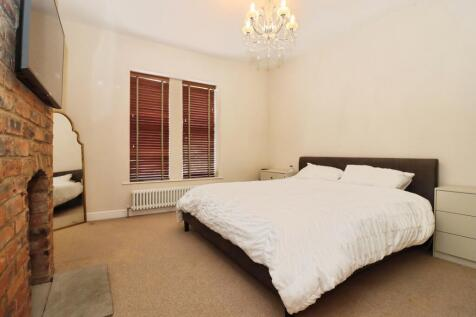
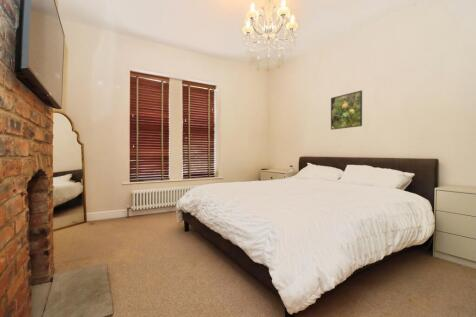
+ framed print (345, 111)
